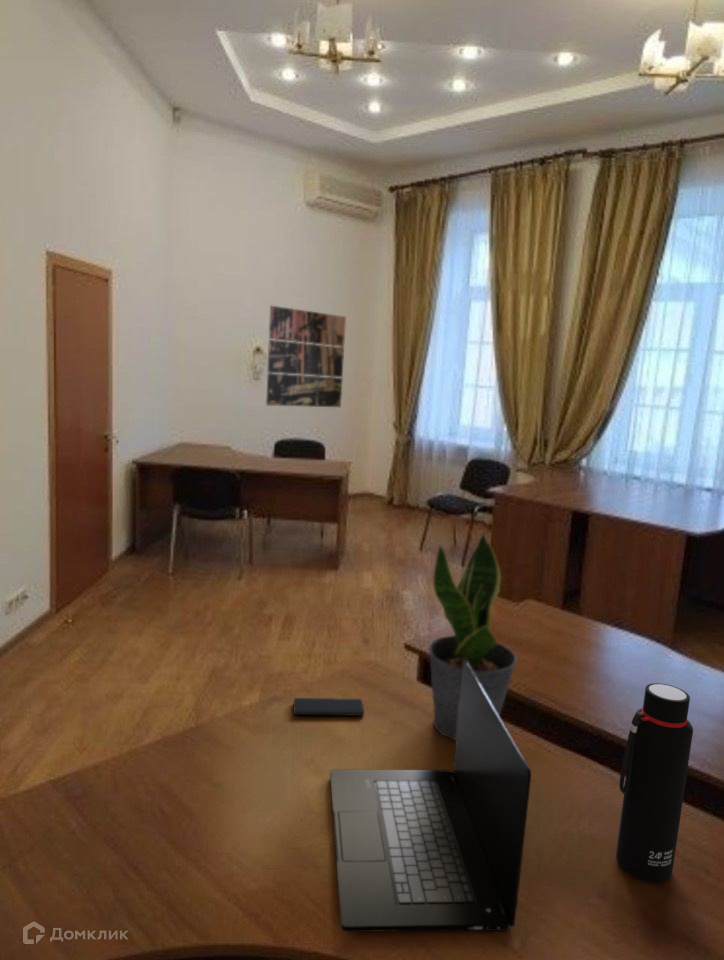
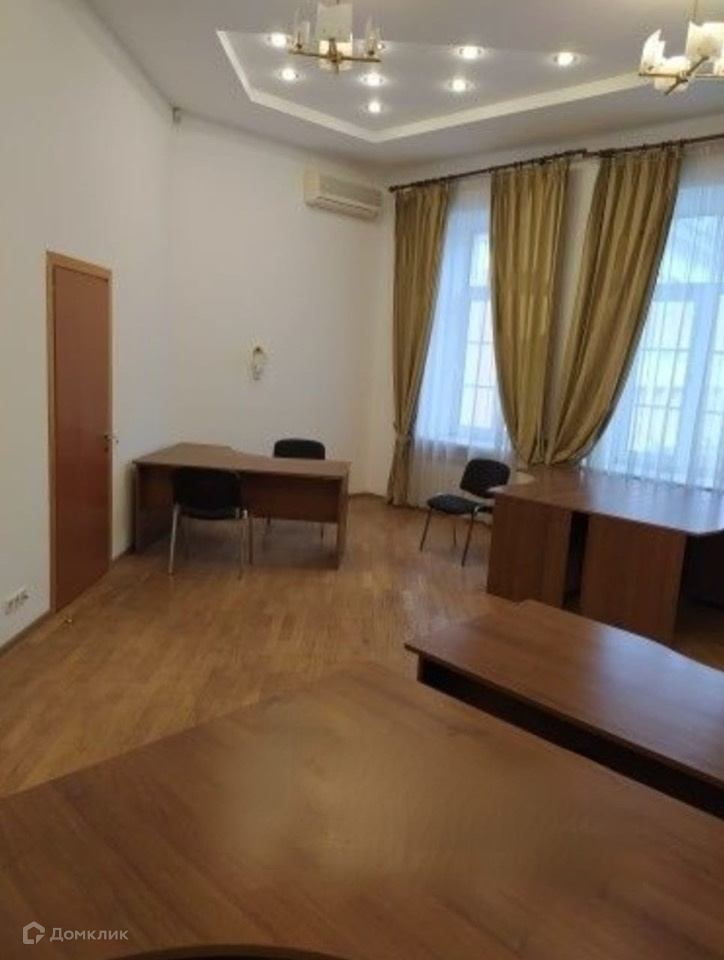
- potted plant (473, 635)
- smartphone (328, 706)
- wall art (307, 359)
- water bottle (650, 779)
- laptop (413, 773)
